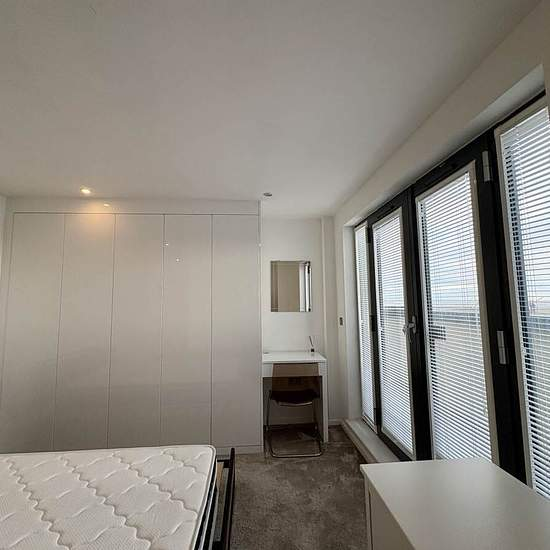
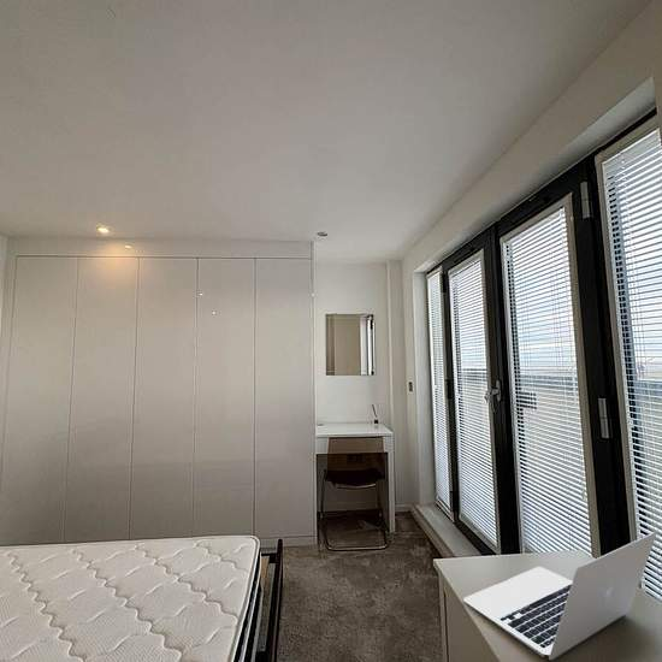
+ laptop (551, 572)
